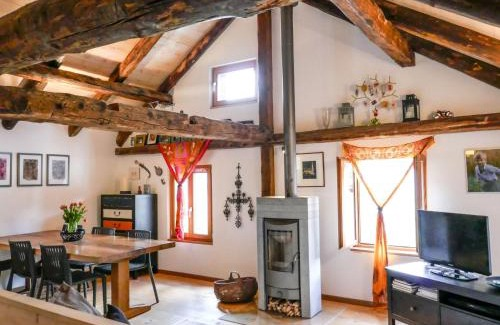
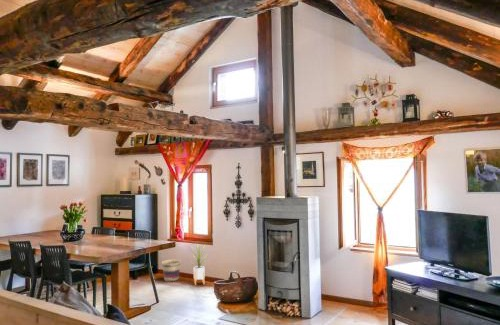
+ house plant (199, 262)
+ basket (171, 270)
